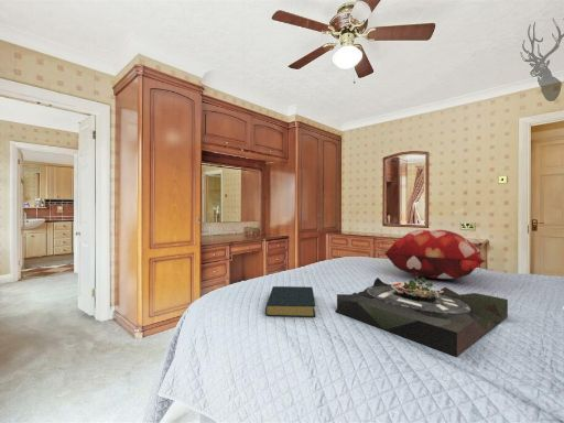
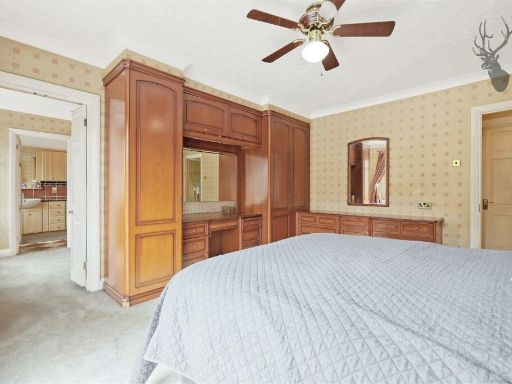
- decorative pillow (434, 252)
- serving tray (419, 294)
- hardback book (291, 300)
